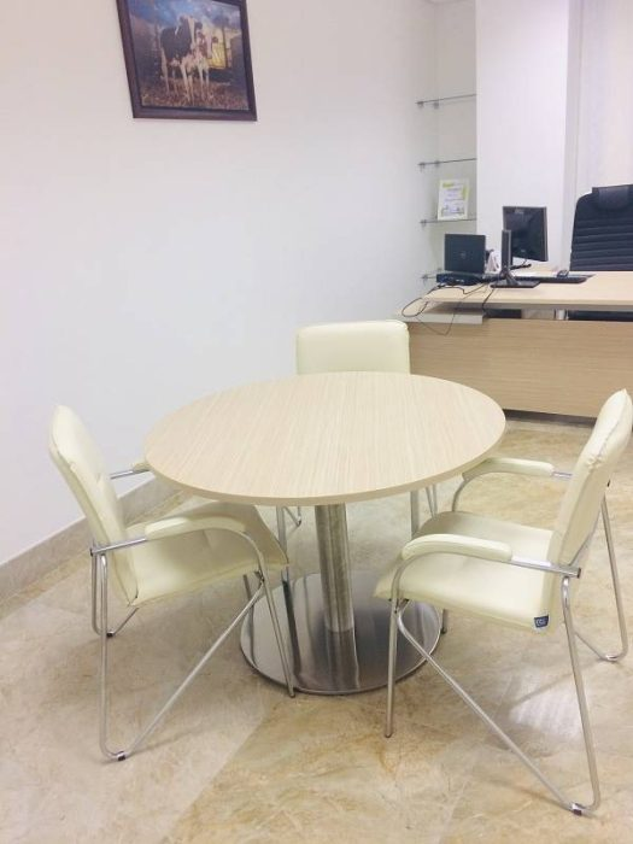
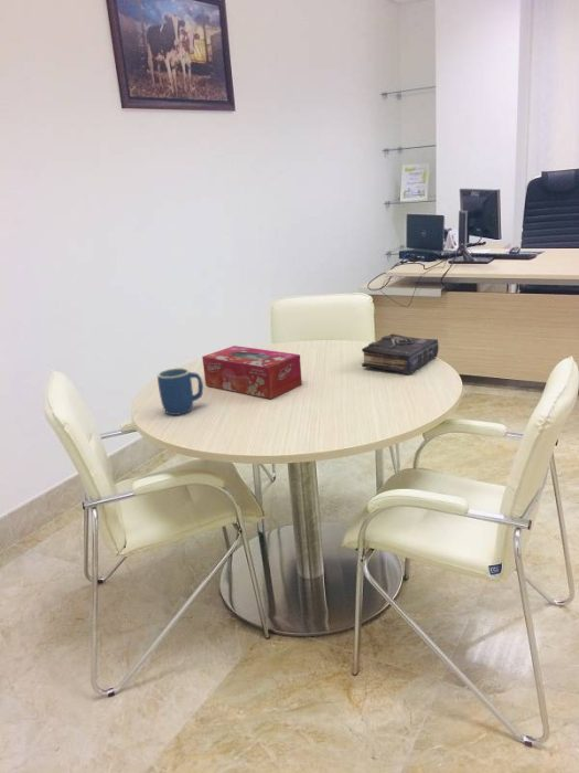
+ mug (180, 391)
+ tissue box (251, 370)
+ book (400, 352)
